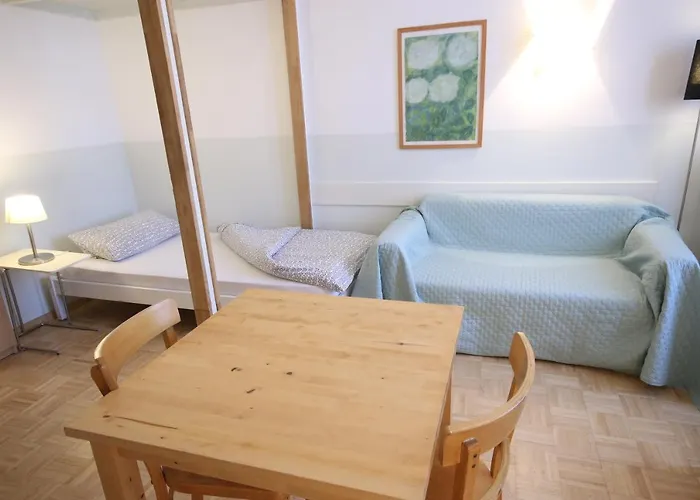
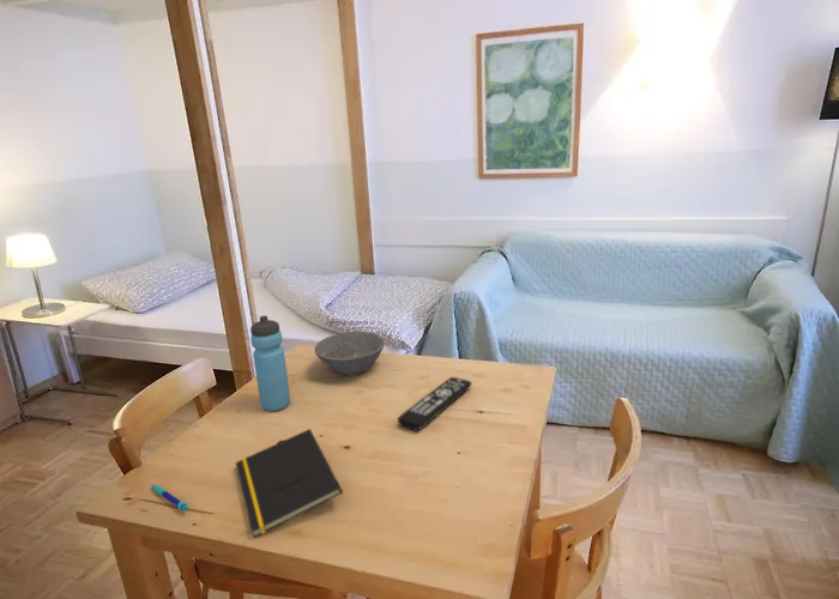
+ remote control (436, 401)
+ notepad (285, 477)
+ pen (168, 495)
+ water bottle (270, 362)
+ bowl (350, 356)
